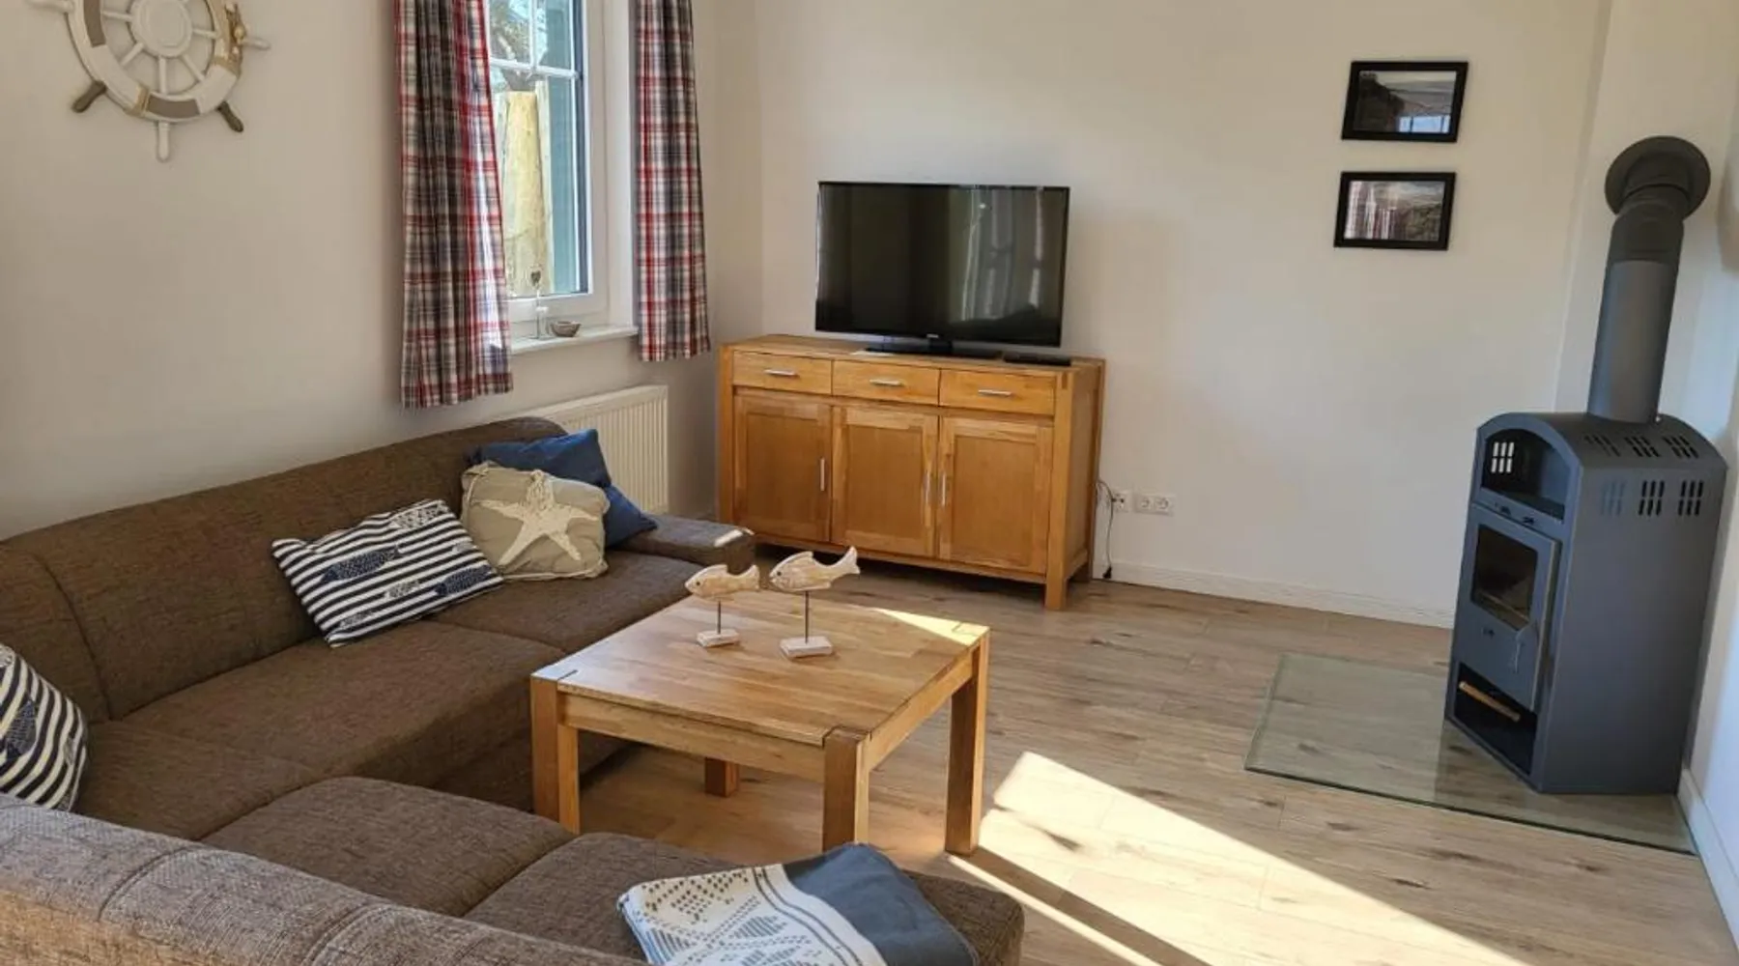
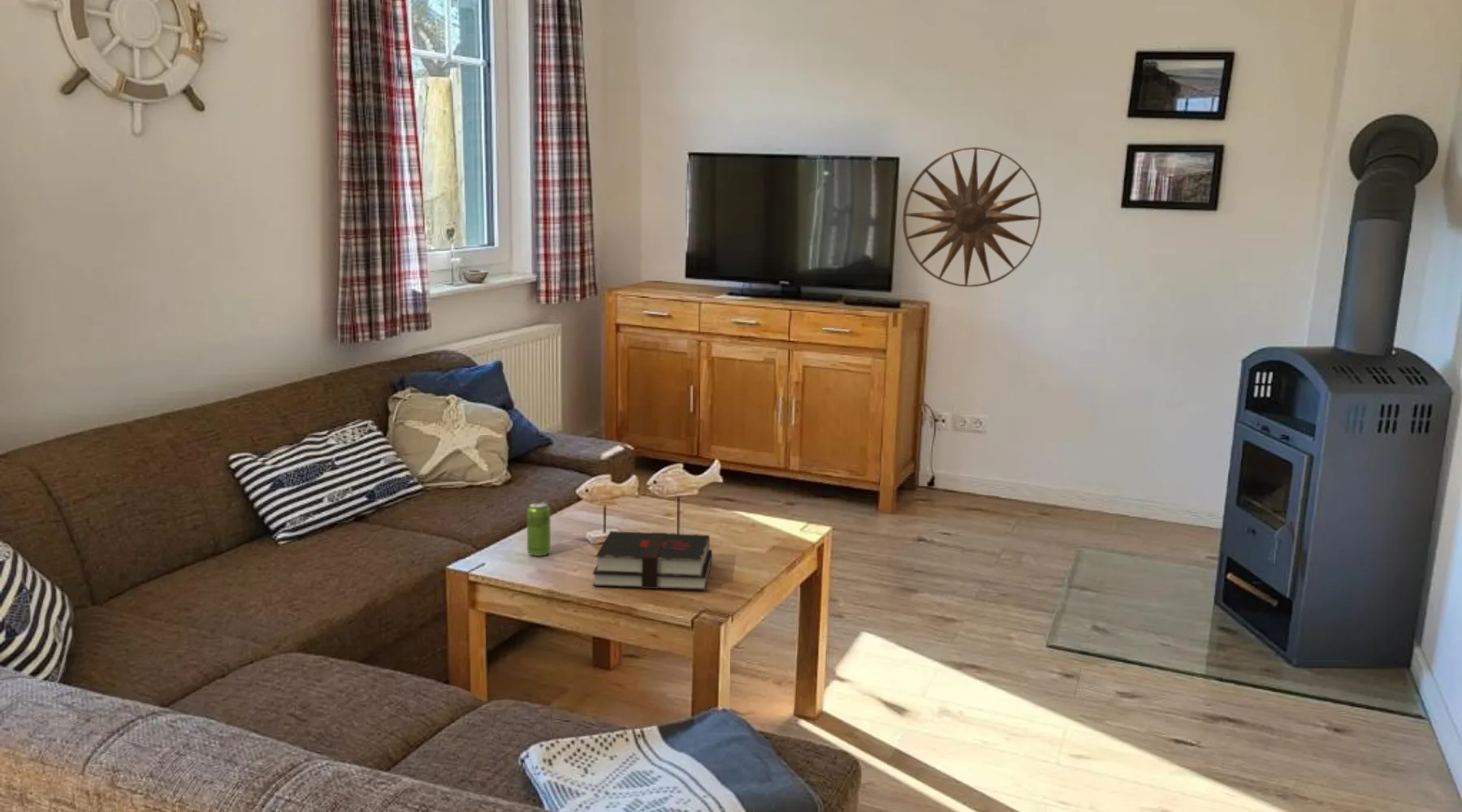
+ hardback book (654, 558)
+ wall art (971, 218)
+ beverage can (539, 529)
